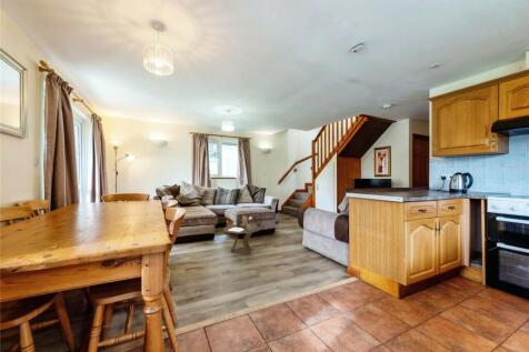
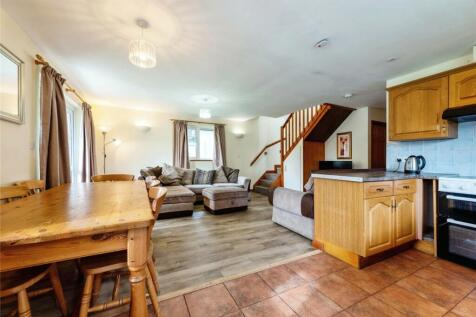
- side table (243, 232)
